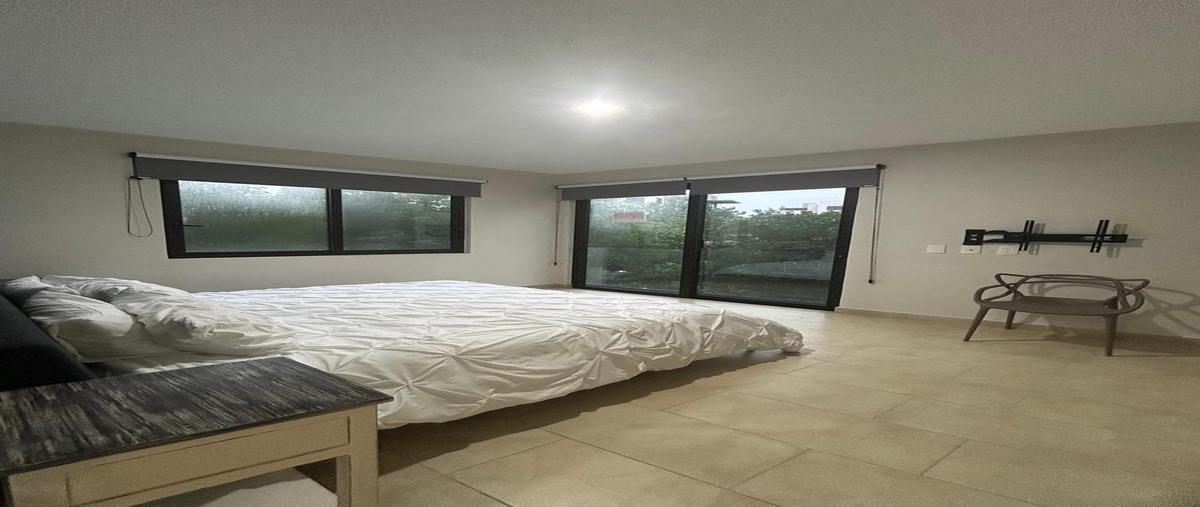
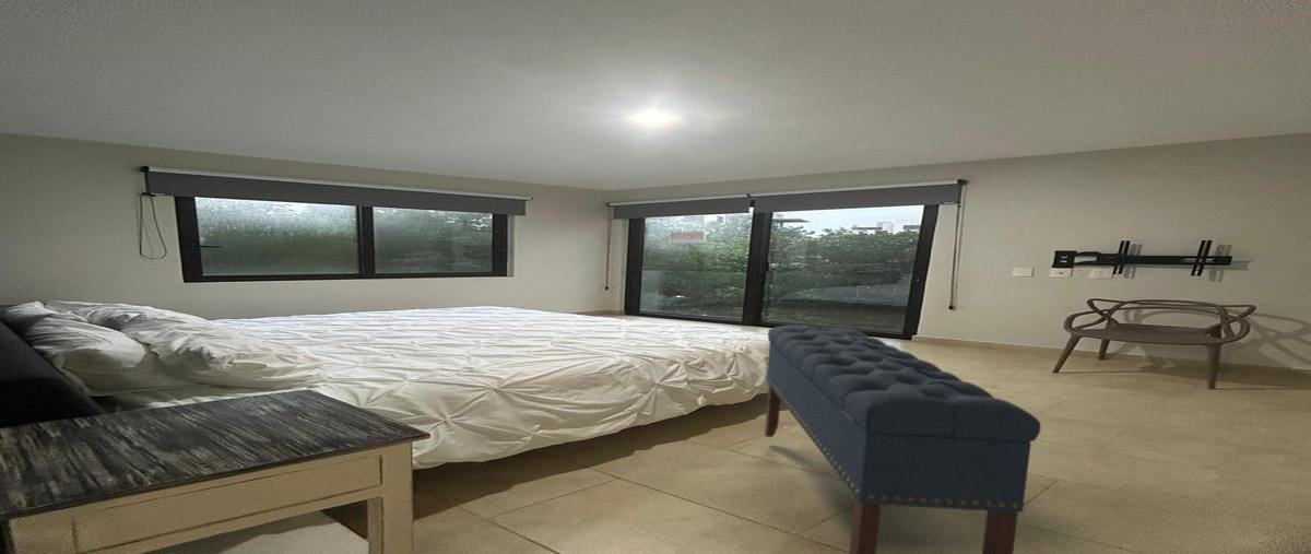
+ bench (858, 423)
